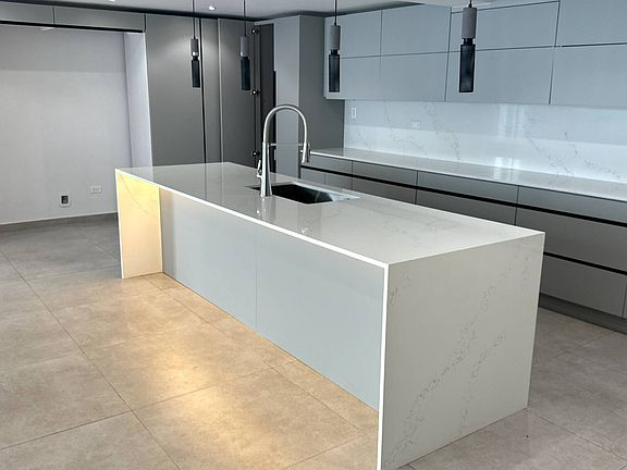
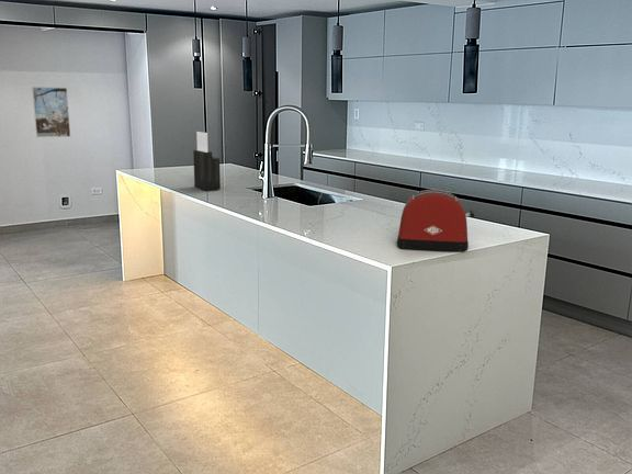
+ knife block (207, 160)
+ toaster (435, 218)
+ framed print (52, 112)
